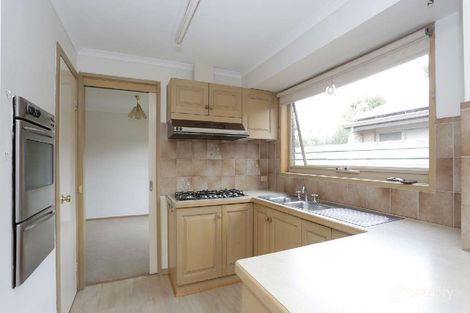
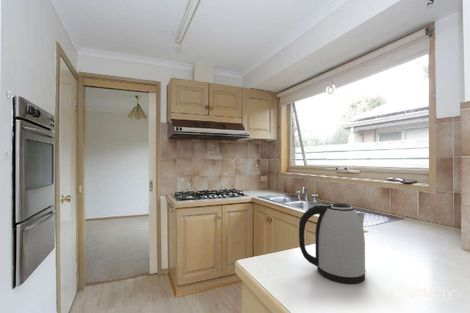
+ kettle (331, 237)
